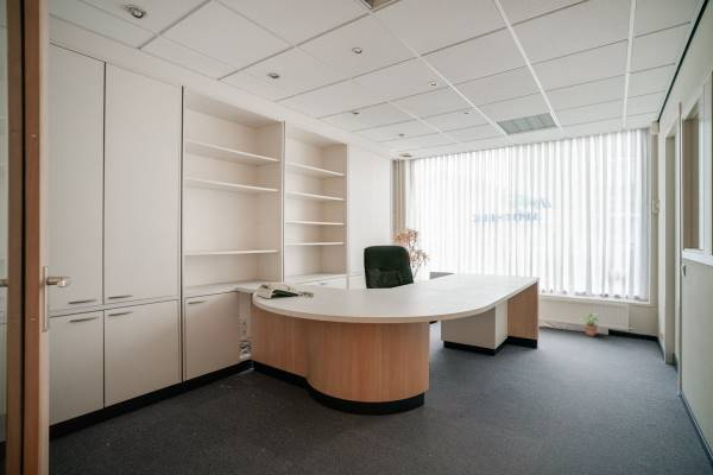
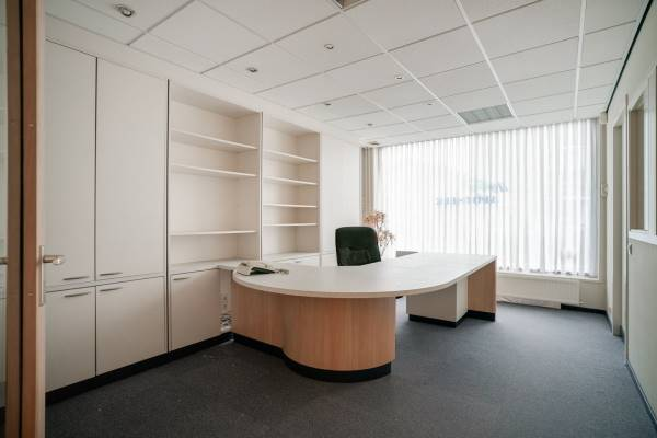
- potted plant (588, 323)
